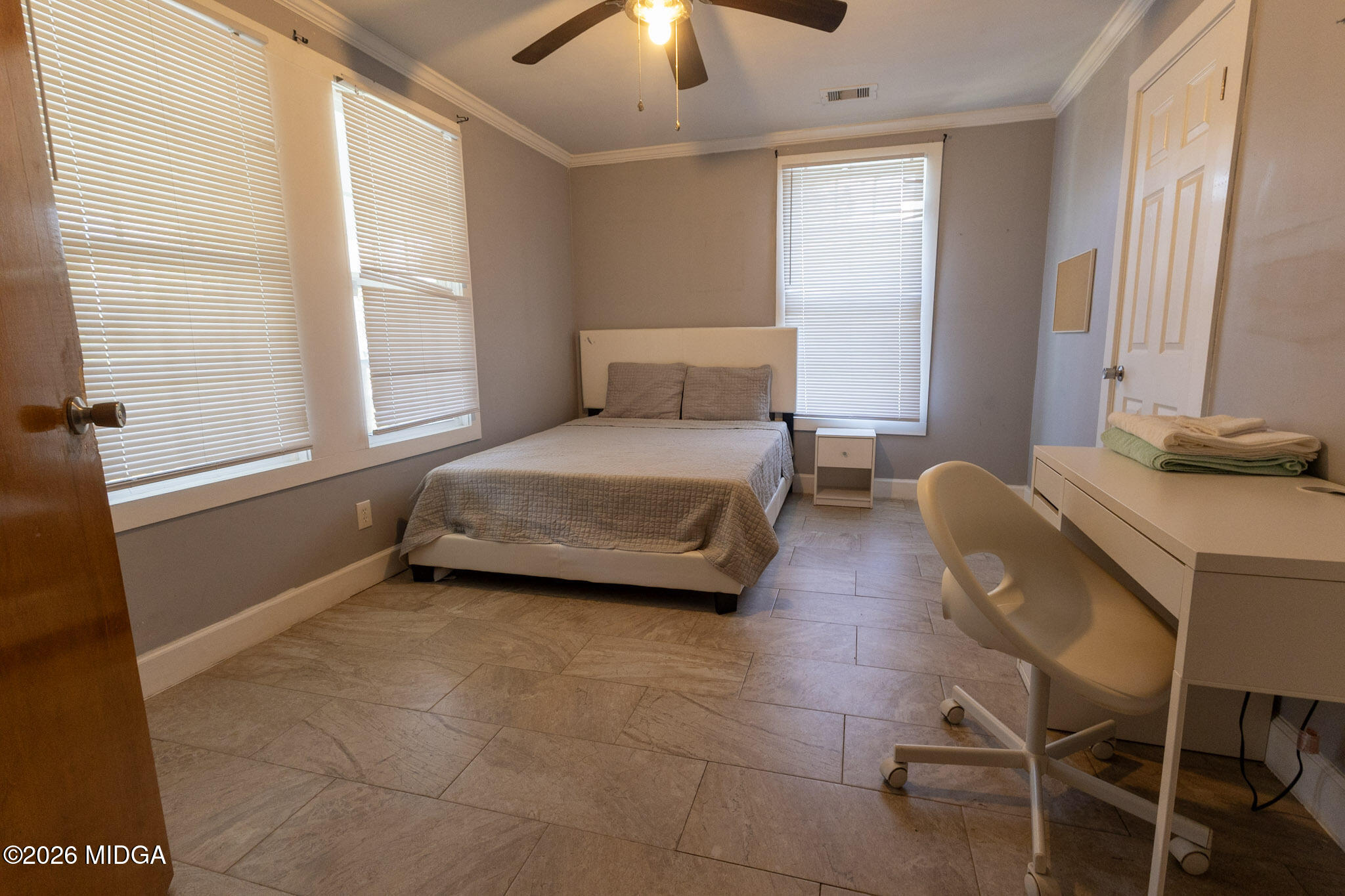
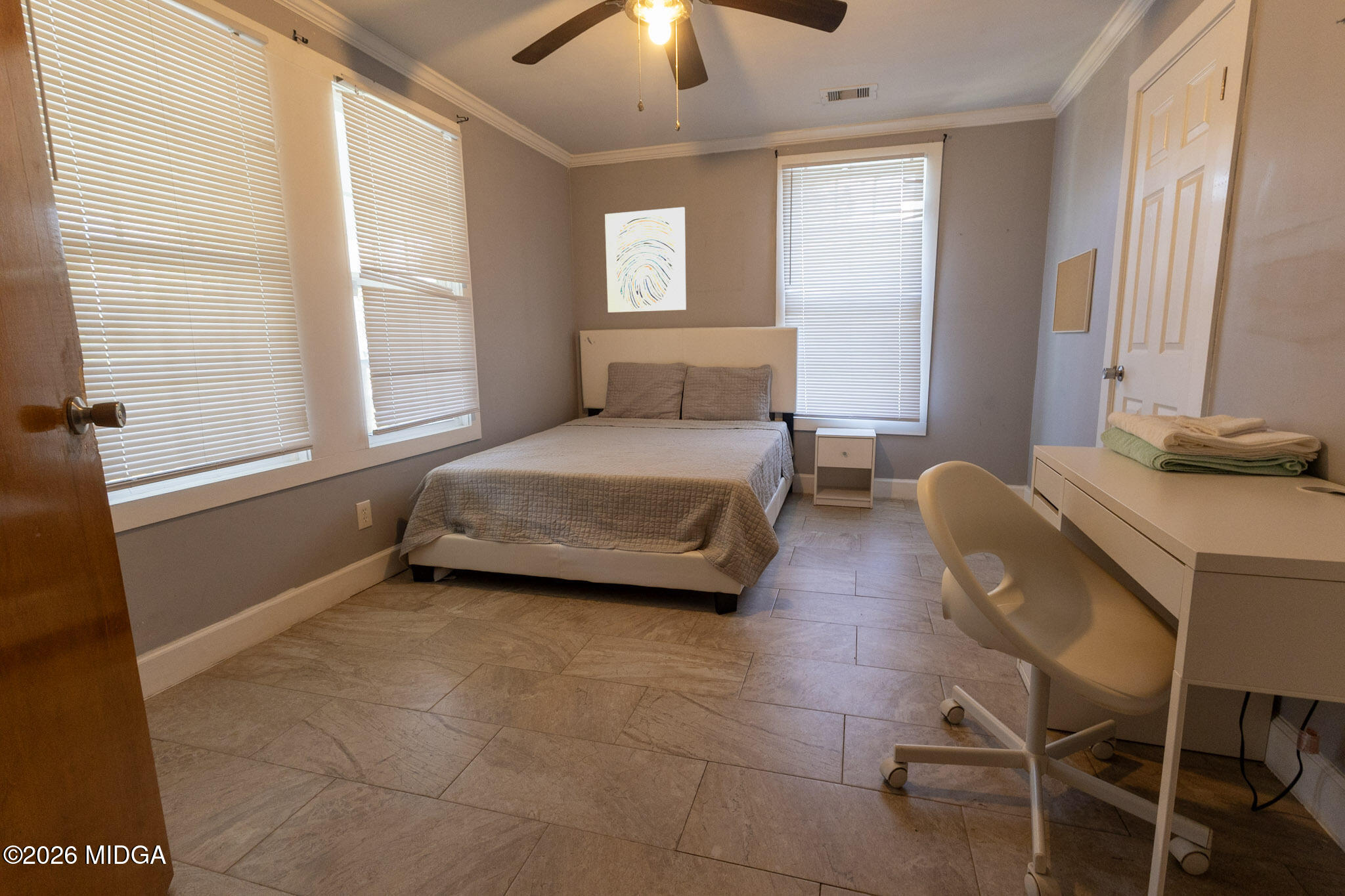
+ wall art (645, 261)
